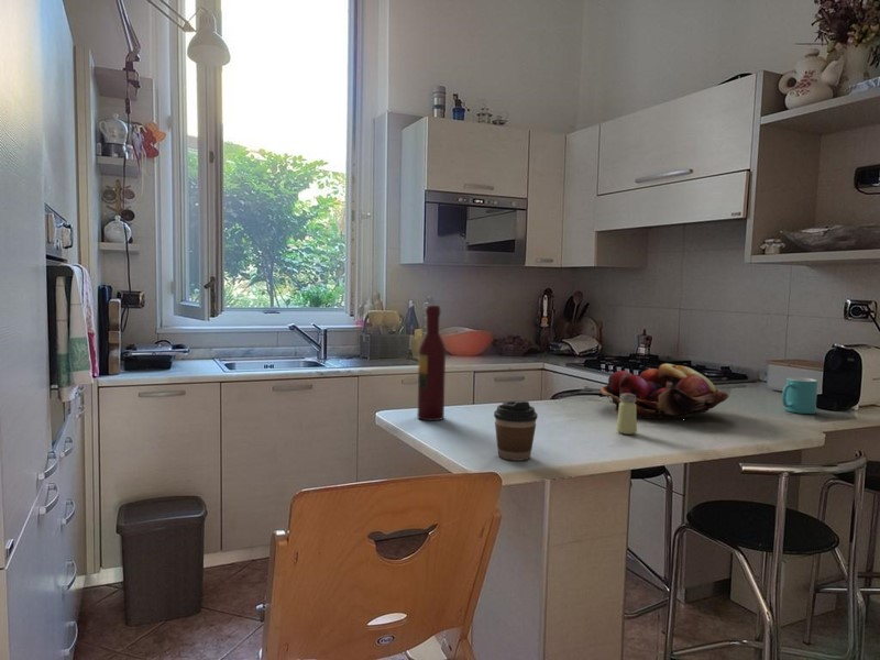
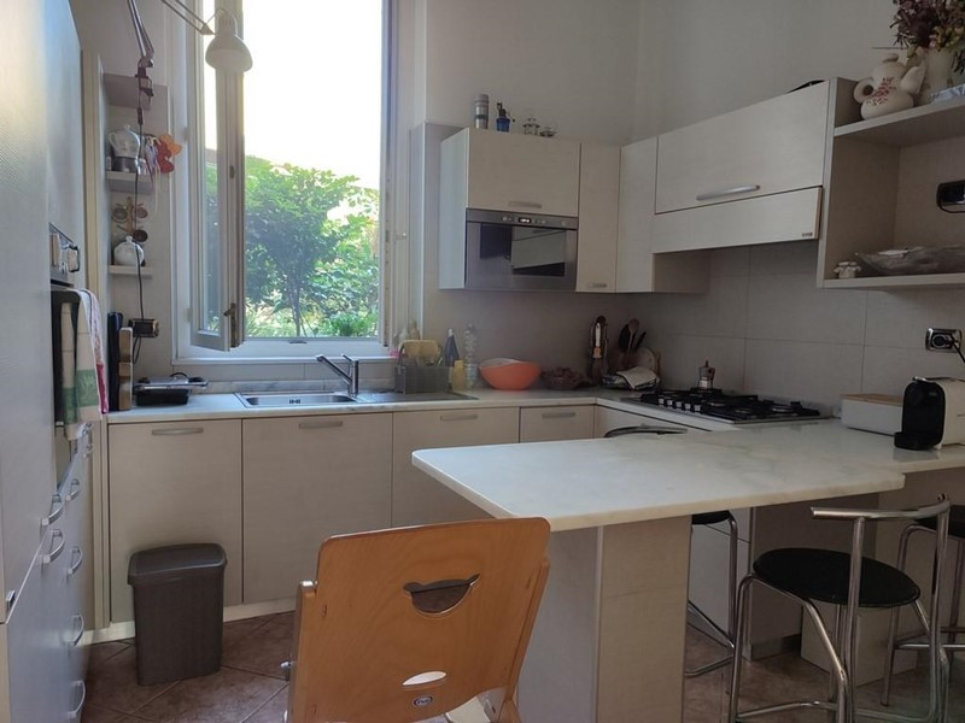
- mug (796, 395)
- wine bottle (431, 362)
- fruit basket (663, 388)
- saltshaker (627, 413)
- coffee cup (515, 428)
